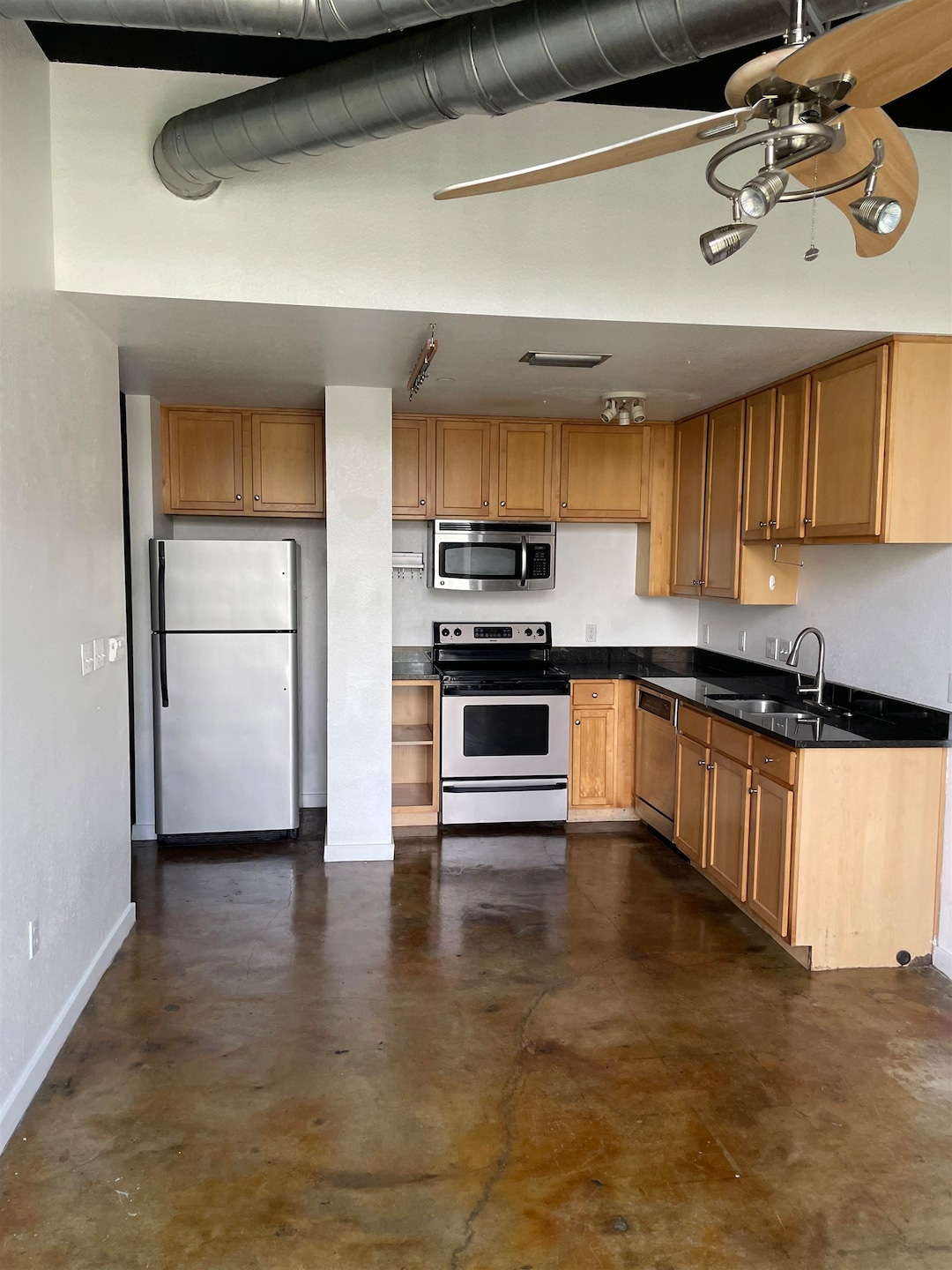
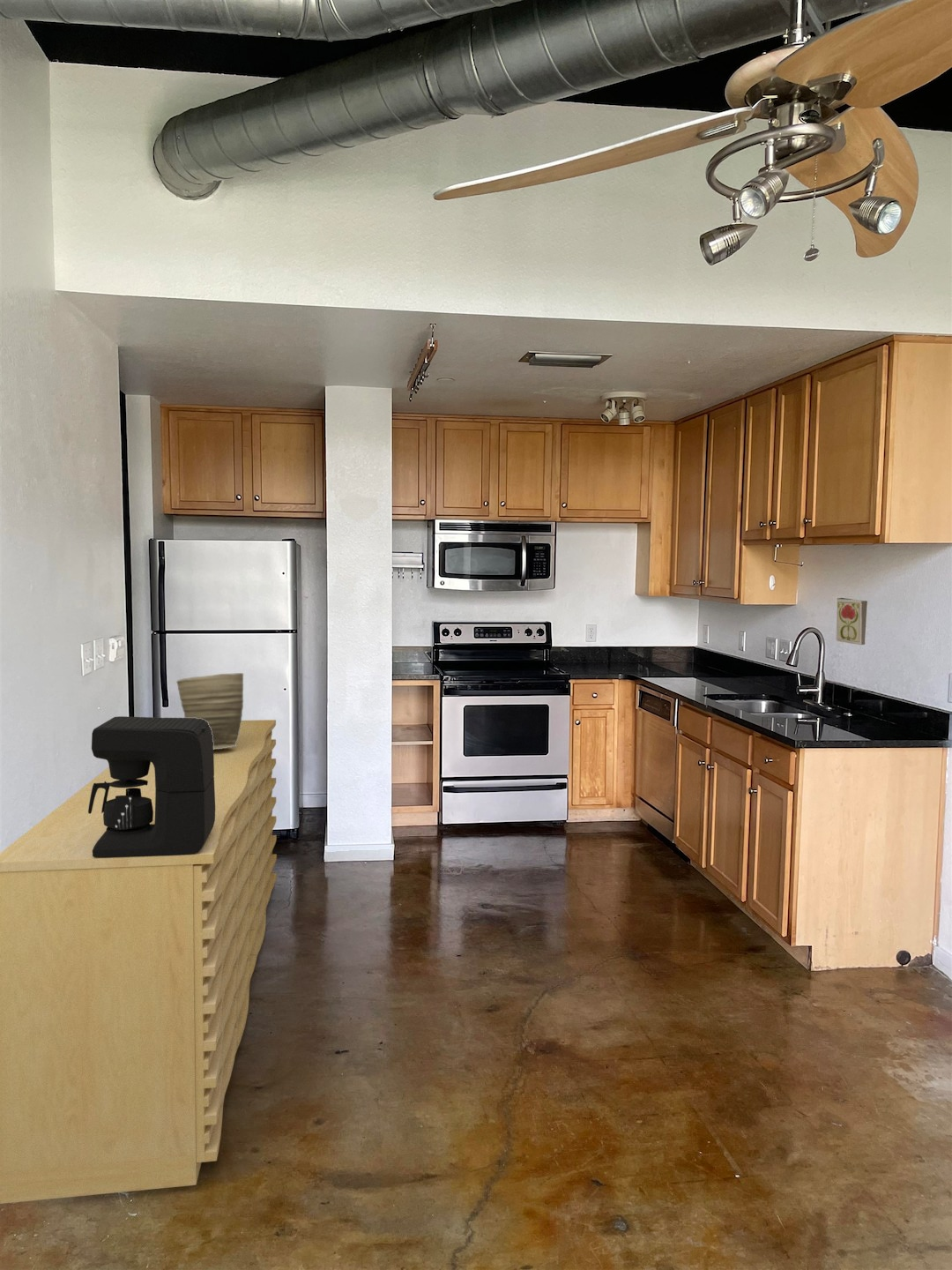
+ sideboard (182, 880)
+ coffee maker (147, 781)
+ vase (210, 710)
+ decorative tile (850, 620)
